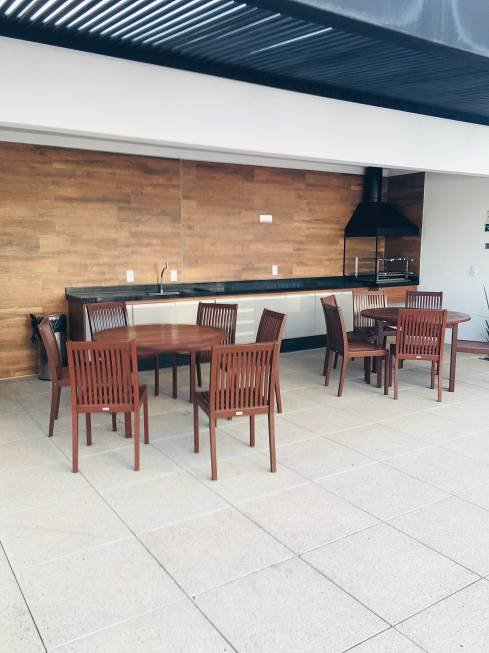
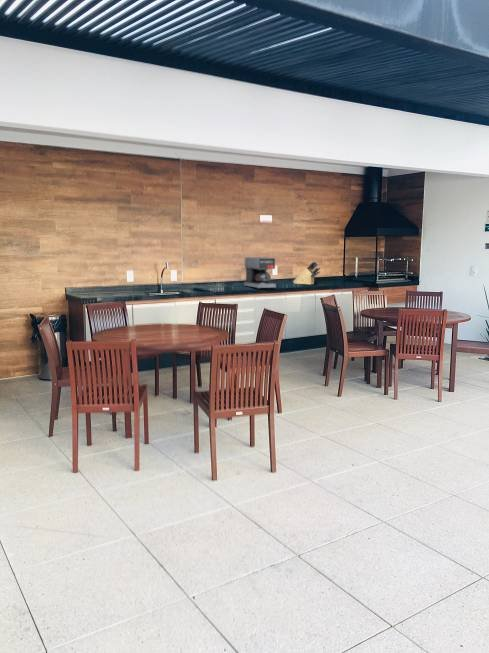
+ coffee maker (259, 272)
+ knife block (306, 272)
